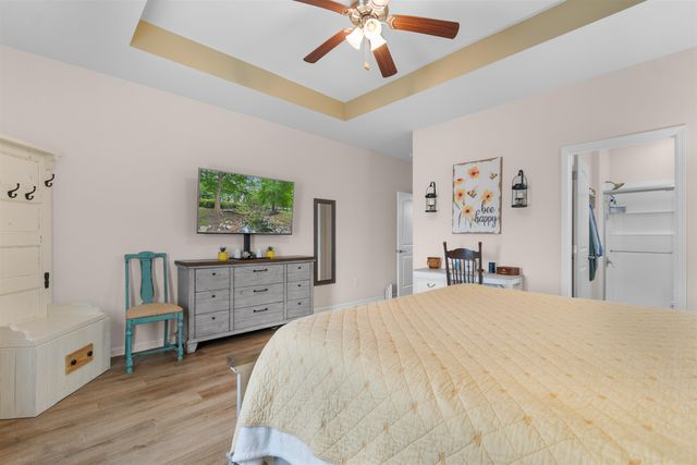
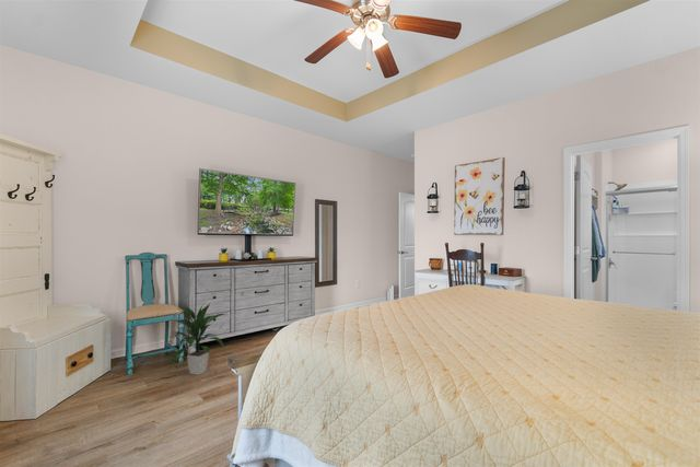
+ indoor plant (195, 337)
